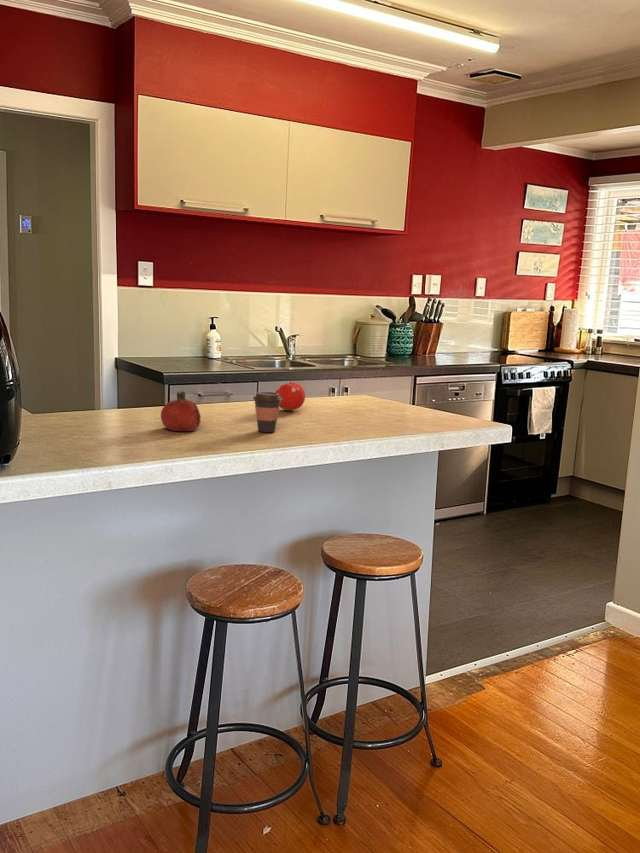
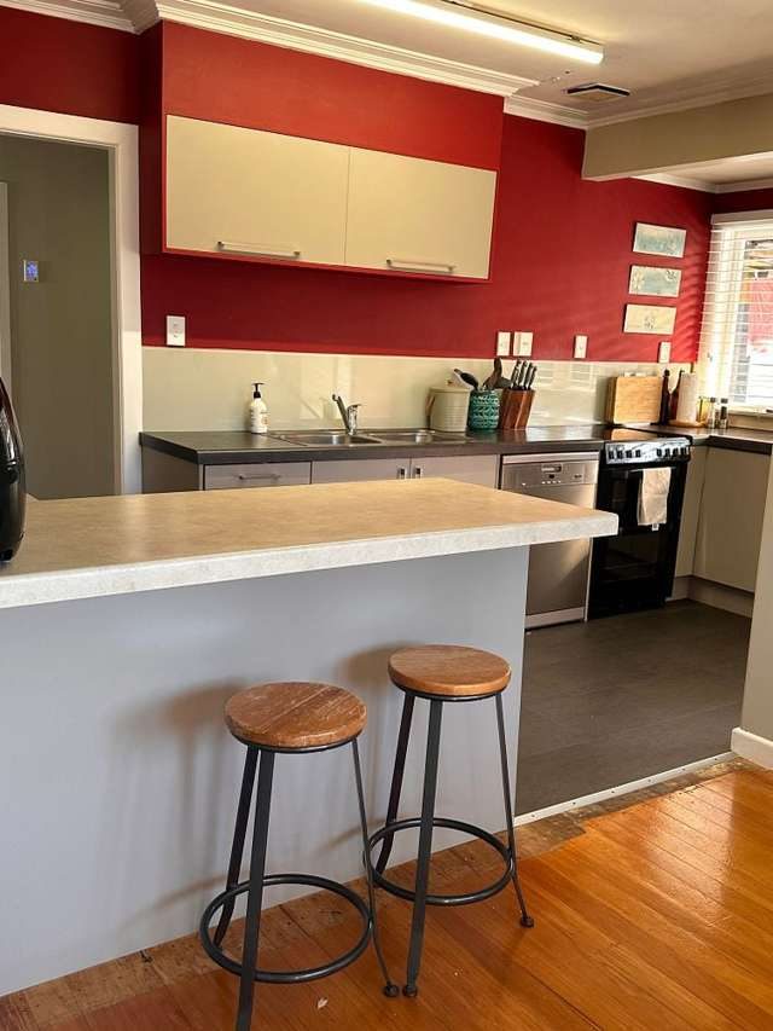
- coffee cup (267, 412)
- fruit (290, 394)
- fruit (181, 409)
